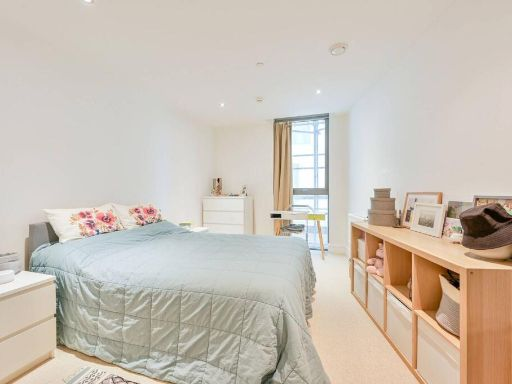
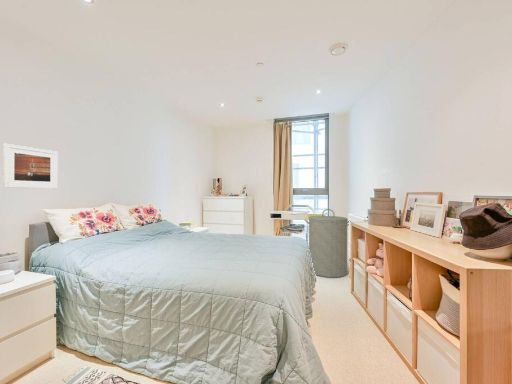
+ laundry hamper (327, 240)
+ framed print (33, 168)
